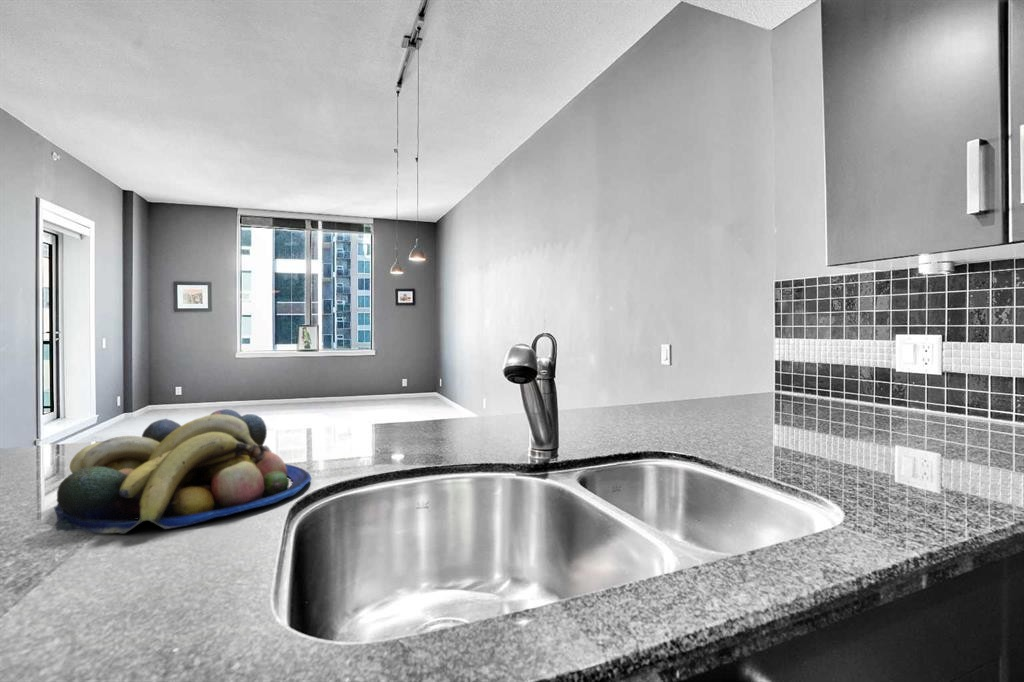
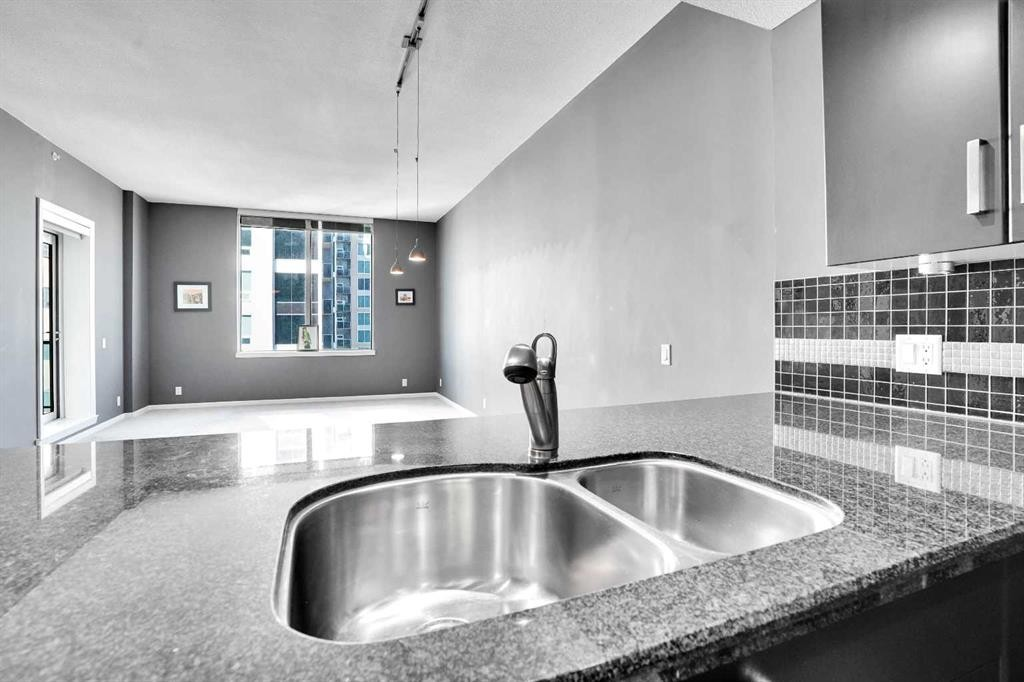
- fruit bowl (197, 453)
